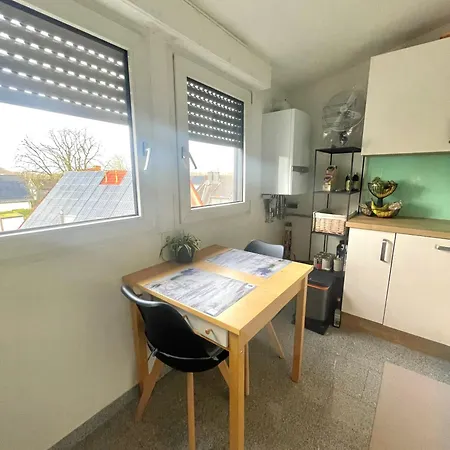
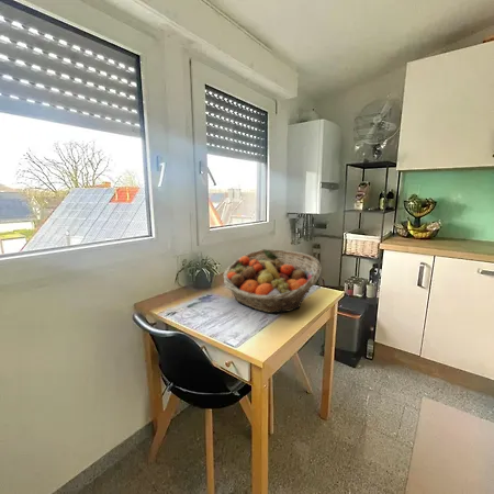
+ fruit basket (269, 277)
